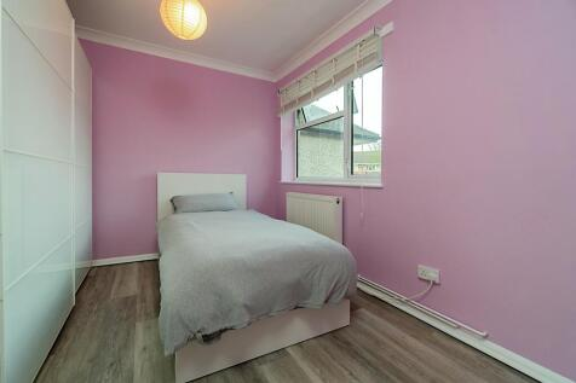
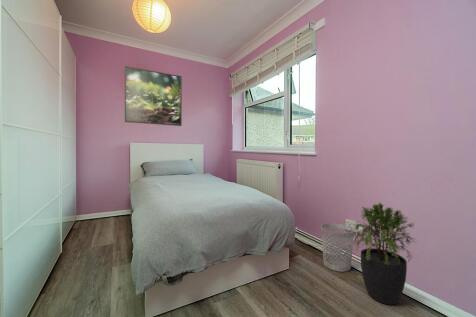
+ wastebasket (337, 246)
+ potted plant (380, 247)
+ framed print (154, 97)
